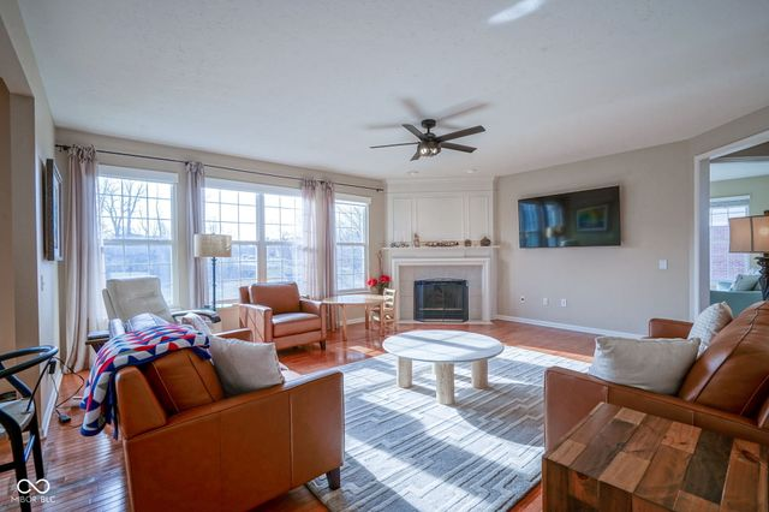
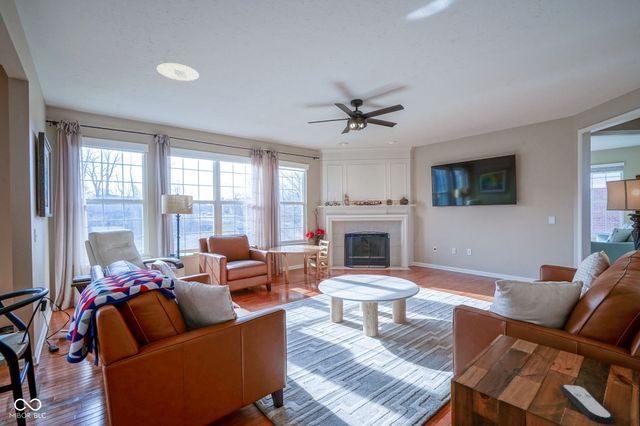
+ recessed light (178, 70)
+ remote control (586, 402)
